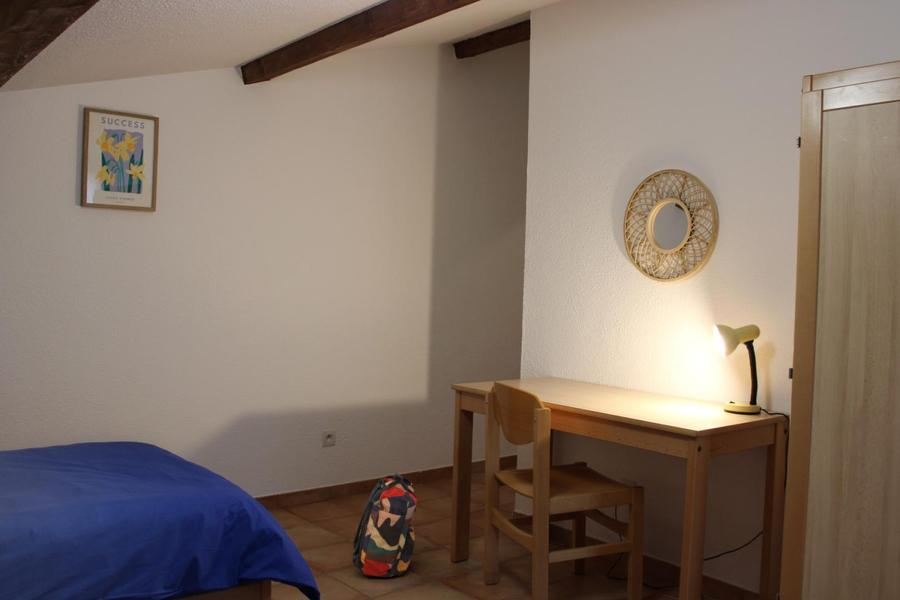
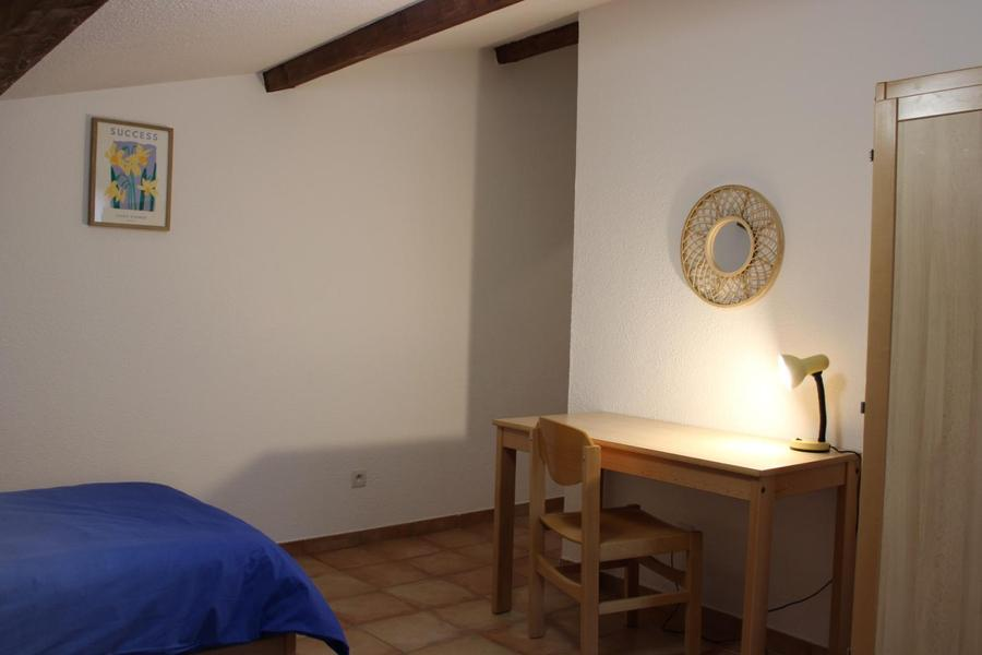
- backpack (384, 521)
